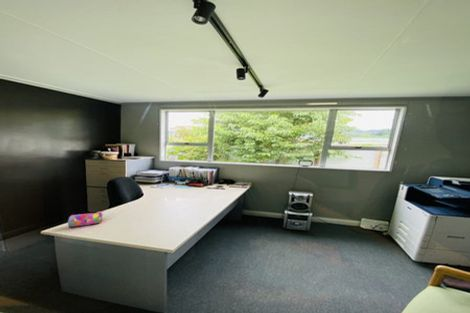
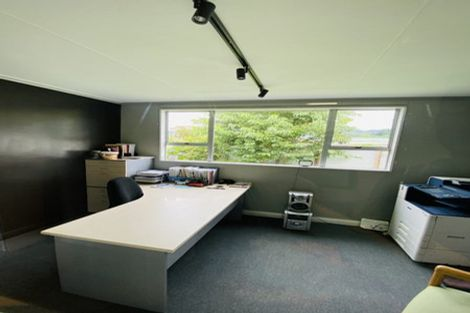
- pencil case (86, 218)
